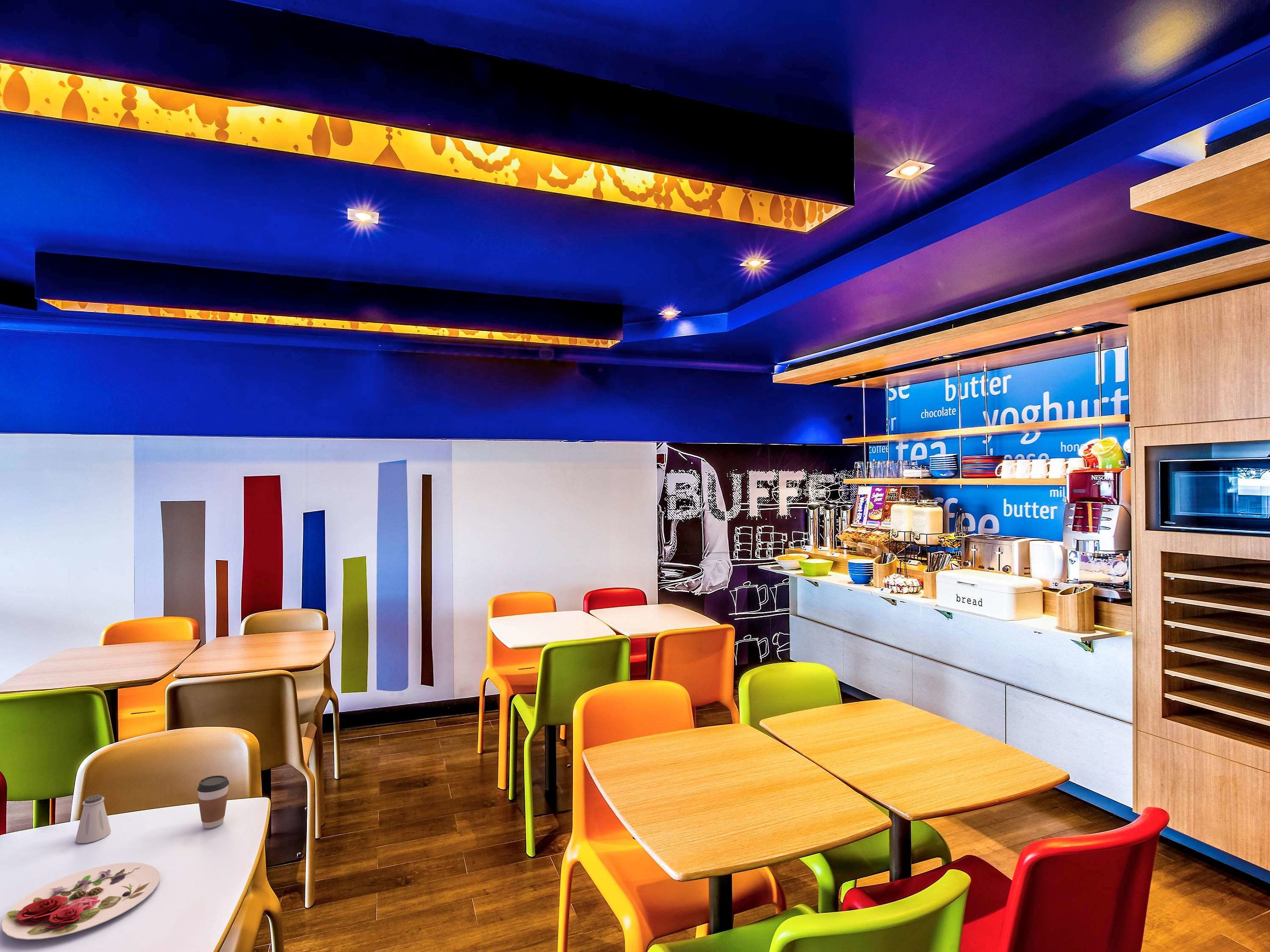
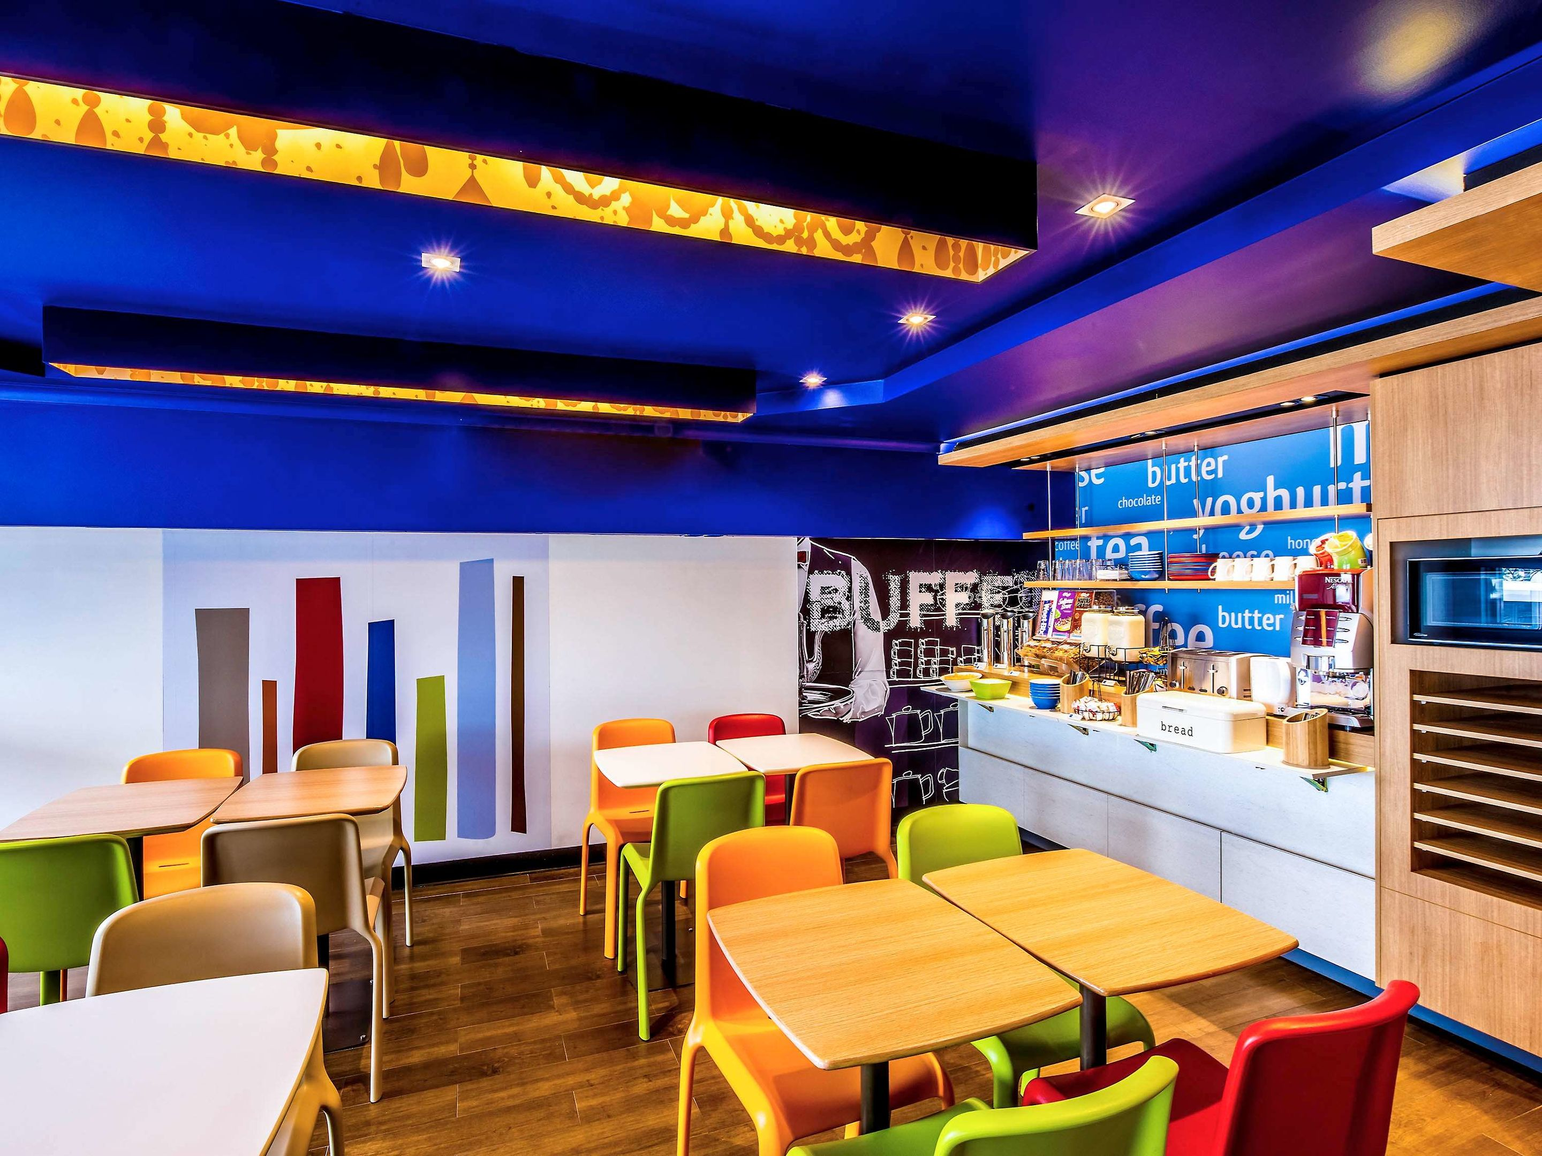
- saltshaker (93, 817)
- plate (85, 896)
- coffee cup (213, 802)
